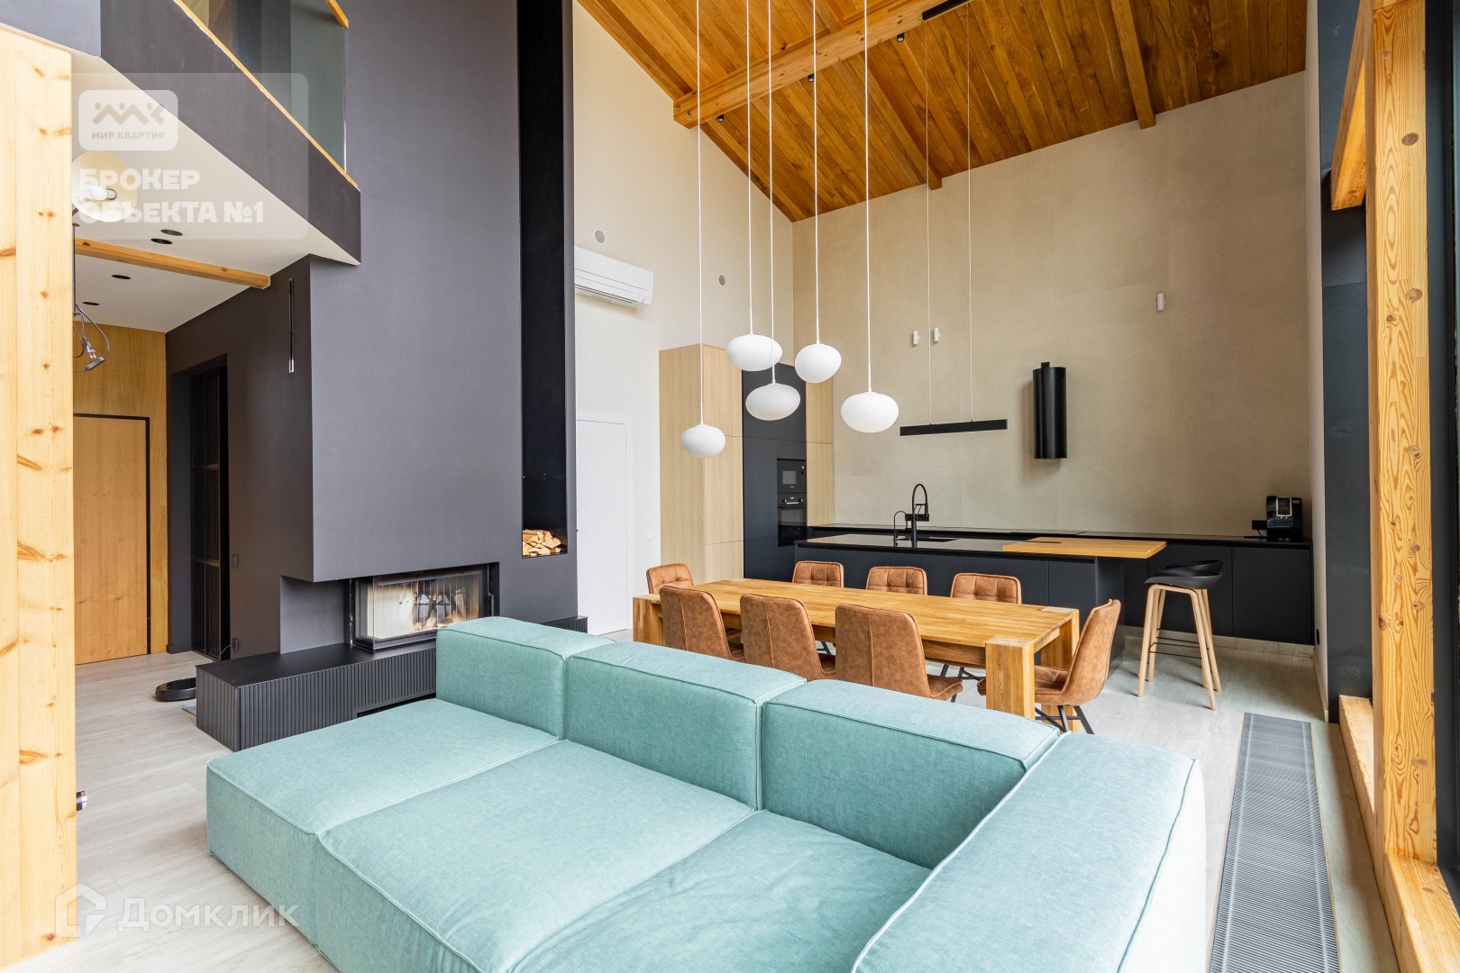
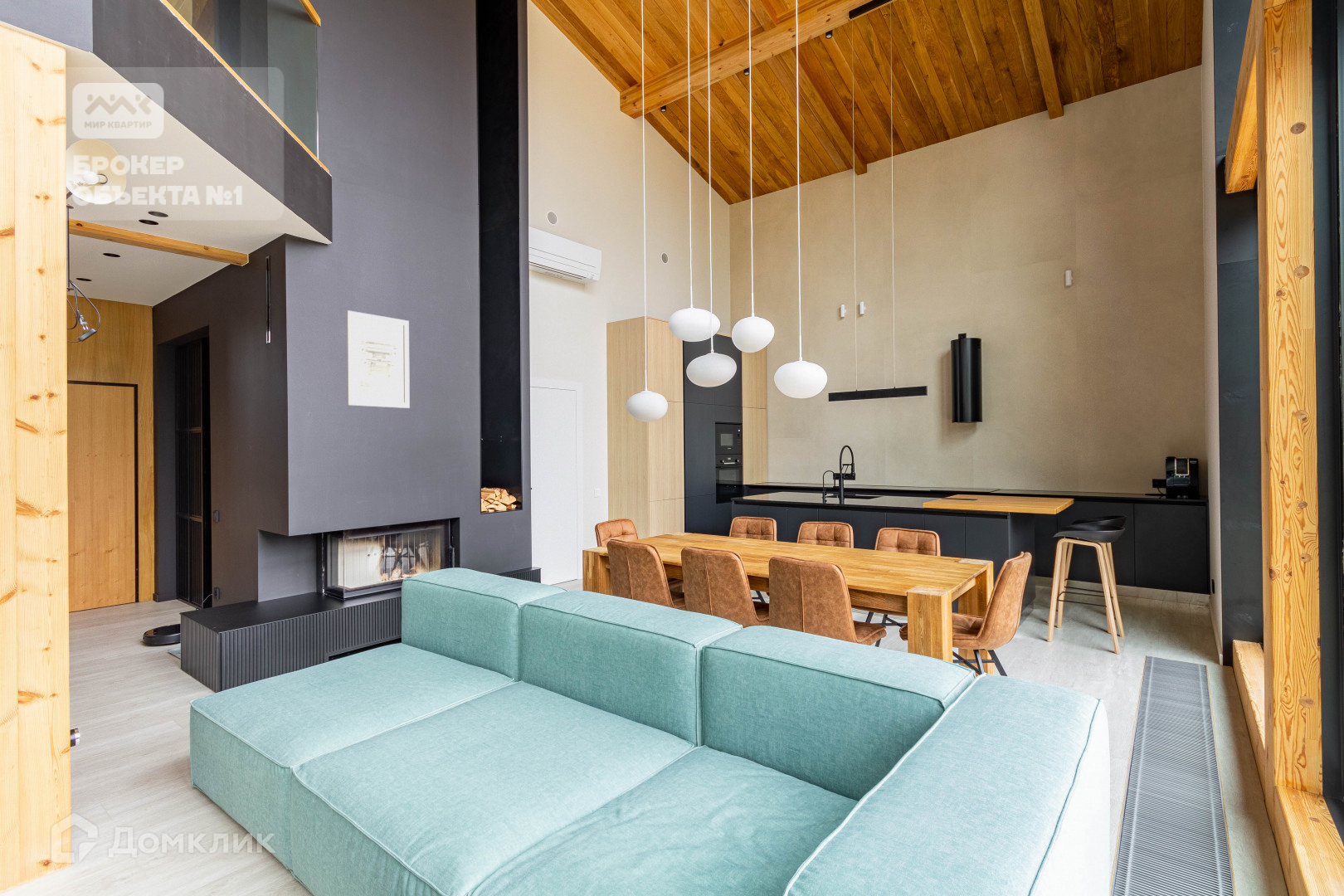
+ wall art (379, 361)
